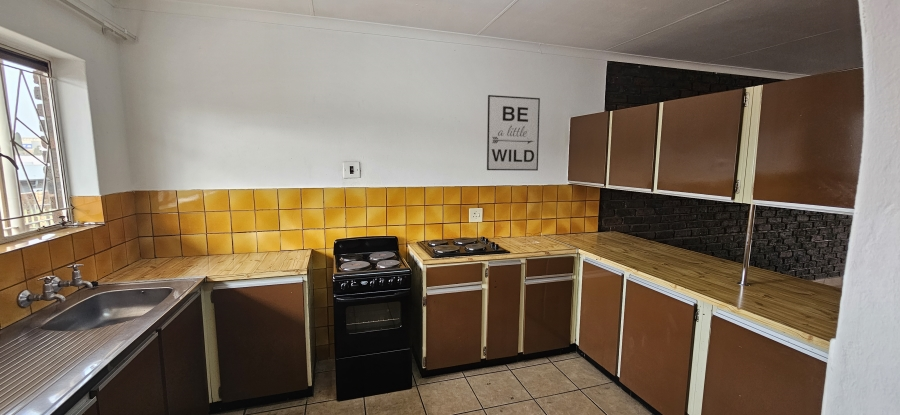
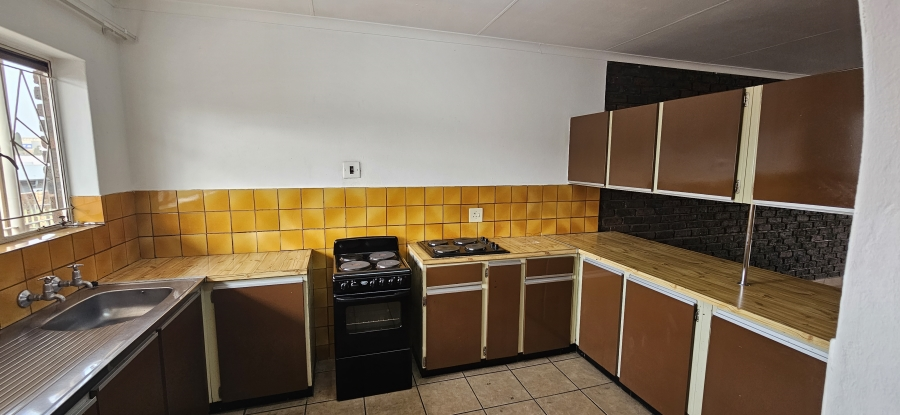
- wall art (513, 133)
